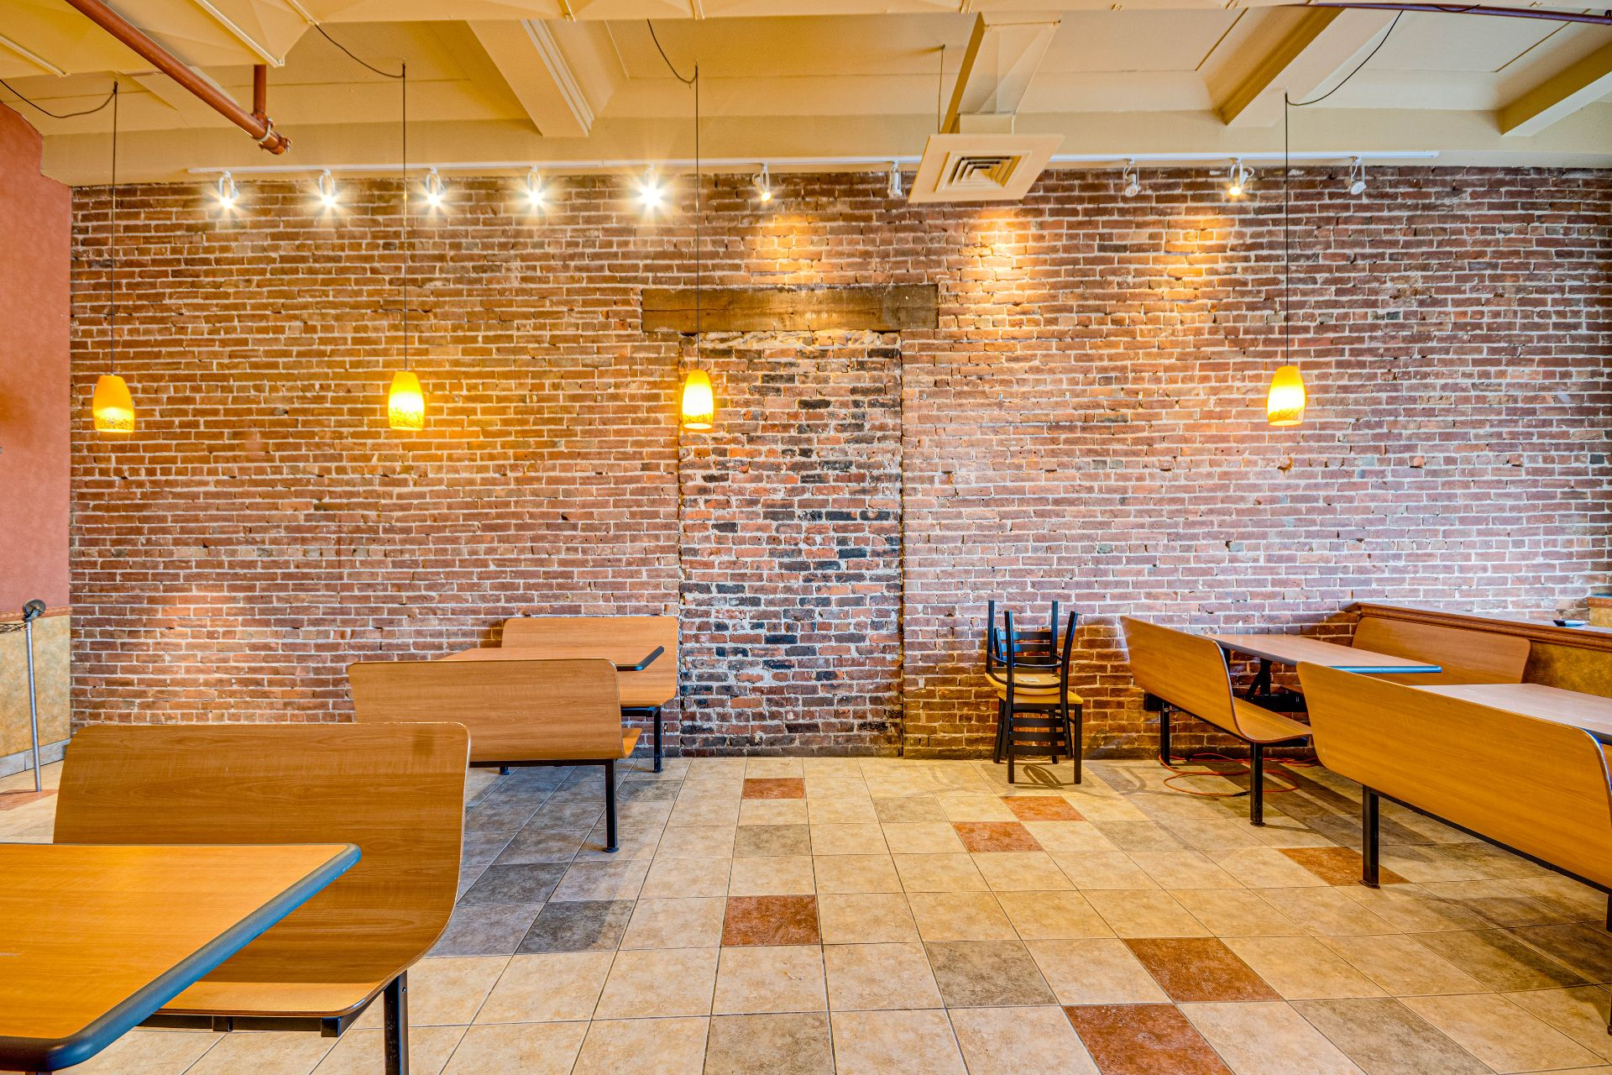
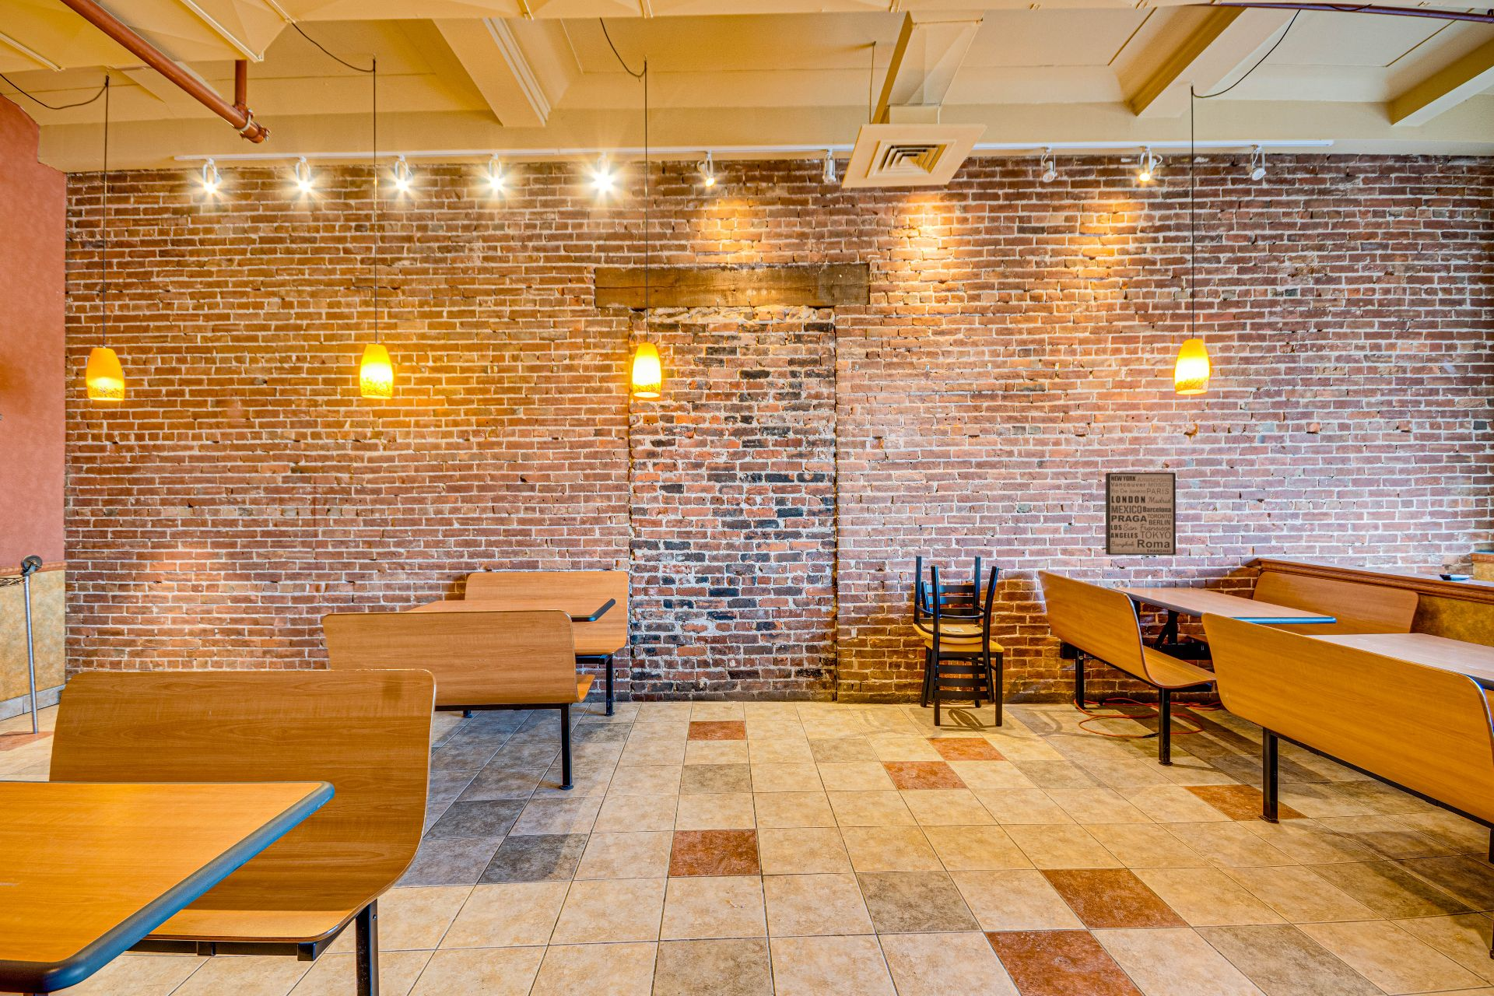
+ wall art (1141, 514)
